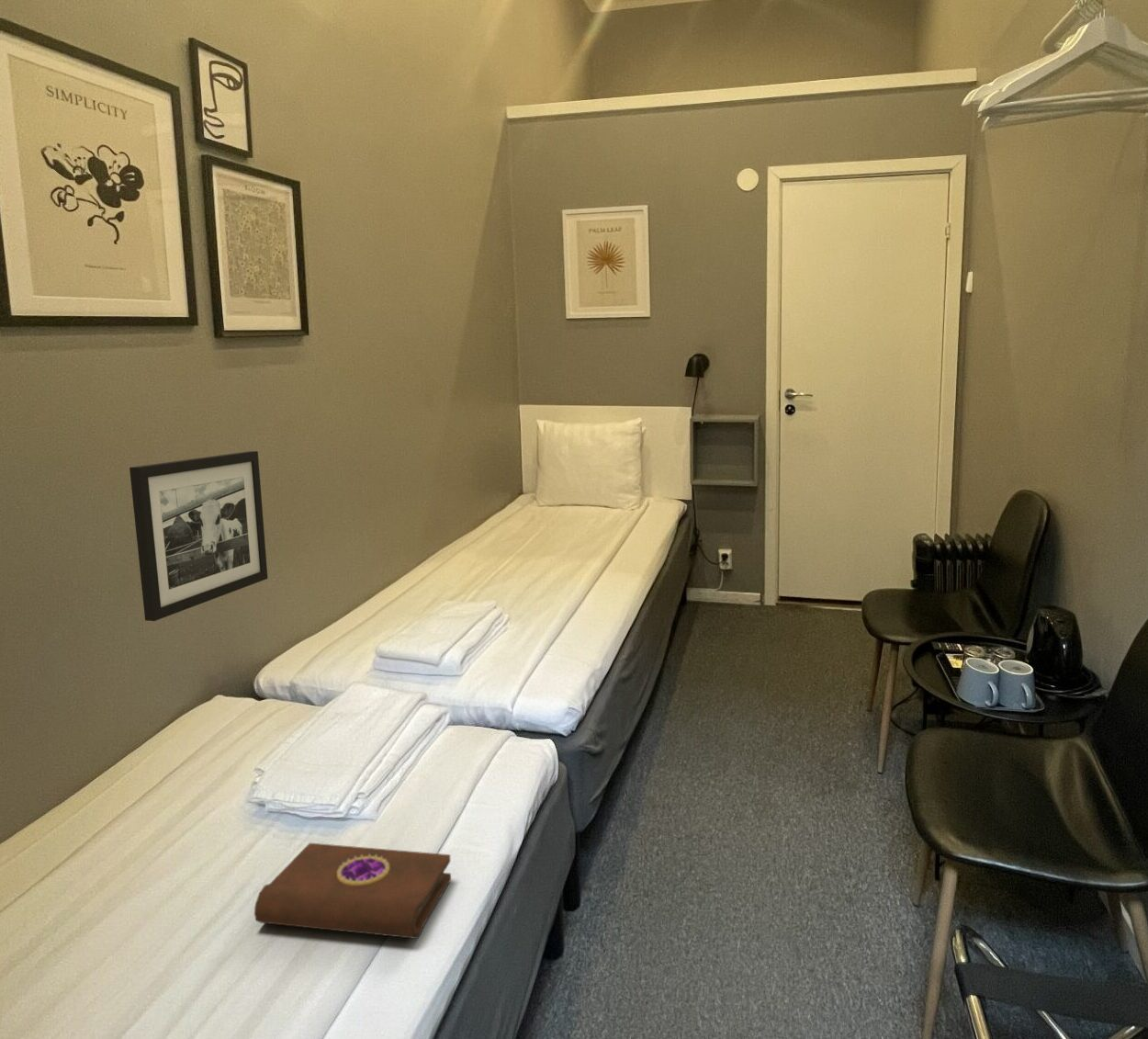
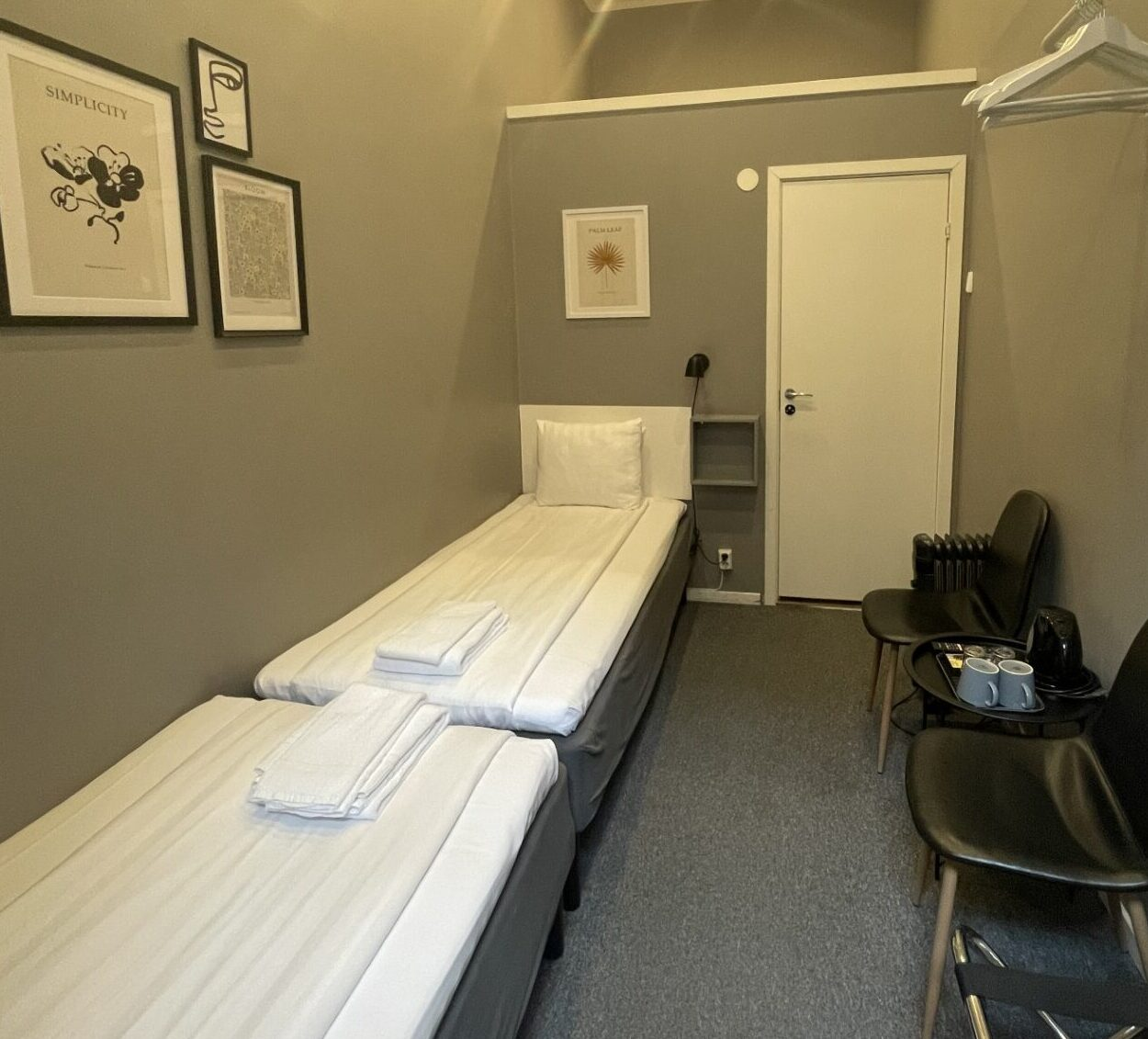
- book (356, 887)
- picture frame (206, 528)
